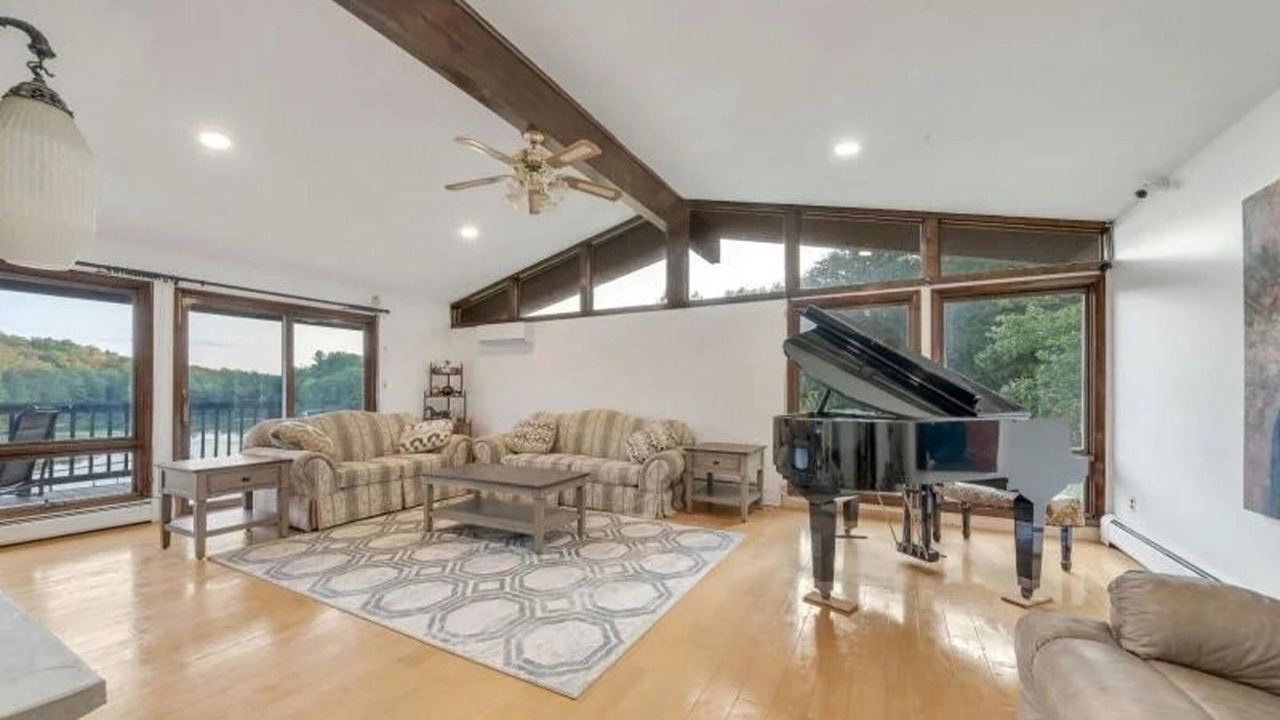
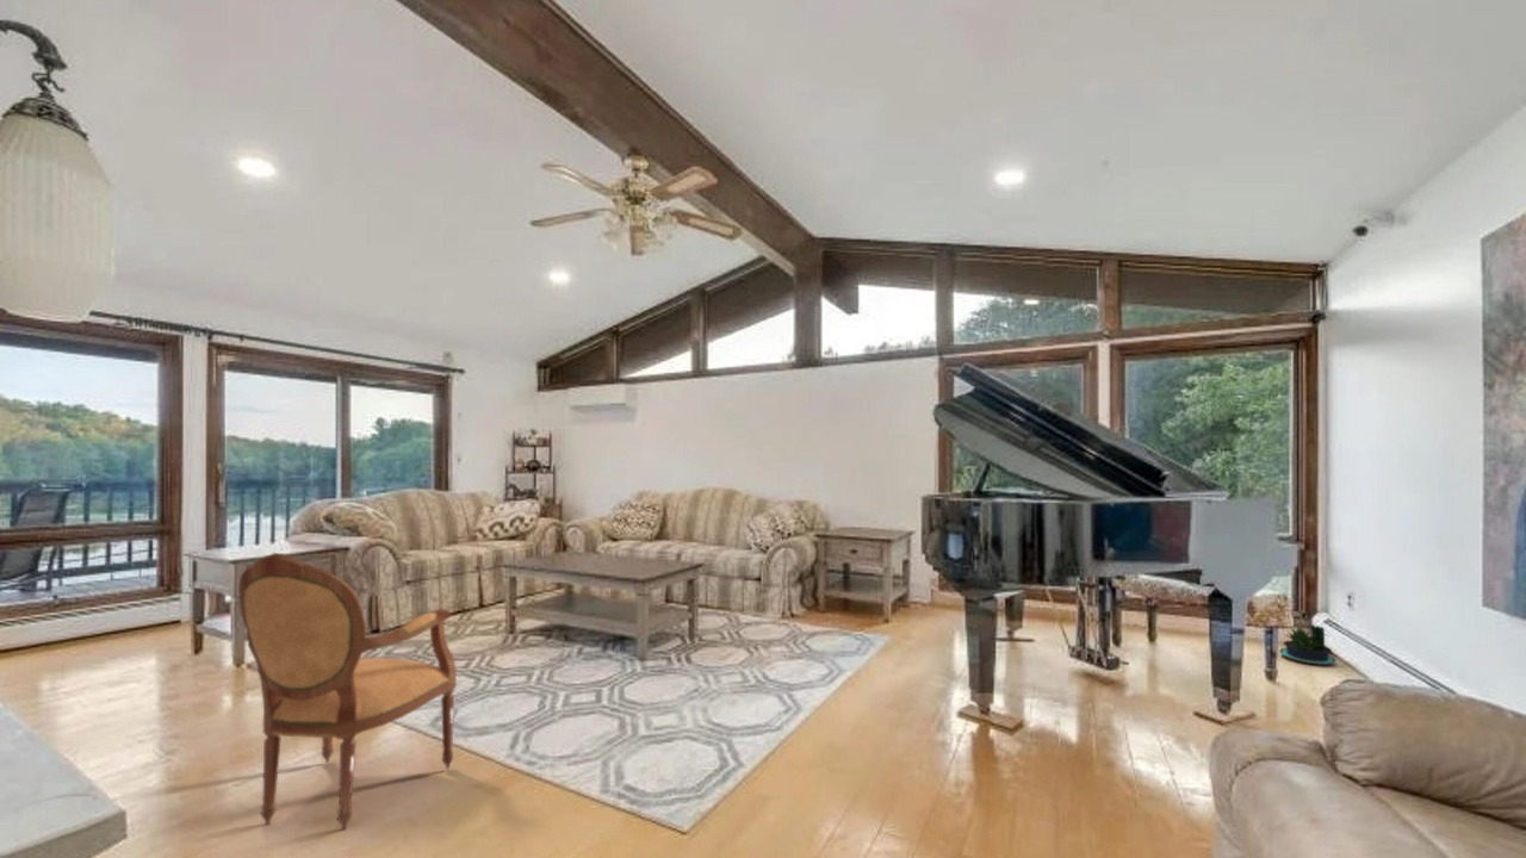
+ armchair (342, 669)
+ potted plant (1307, 642)
